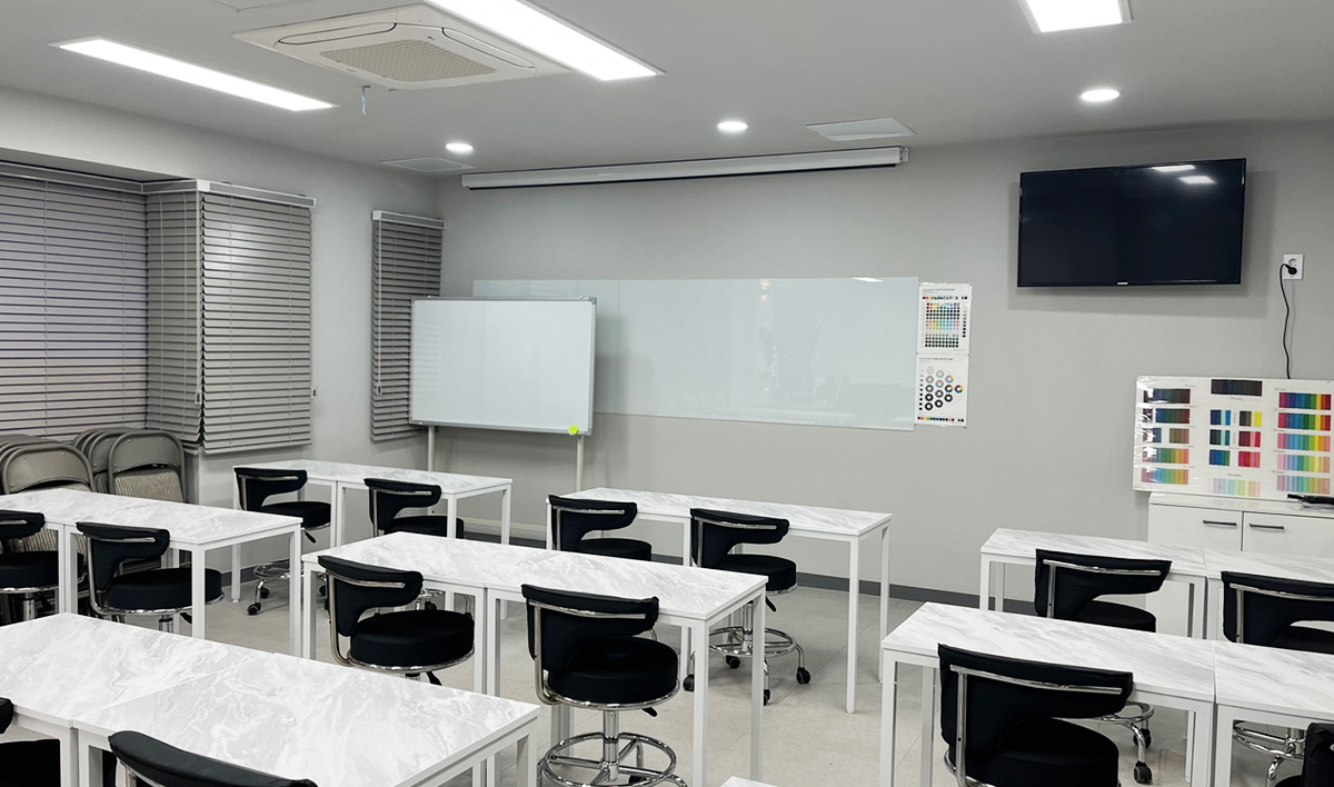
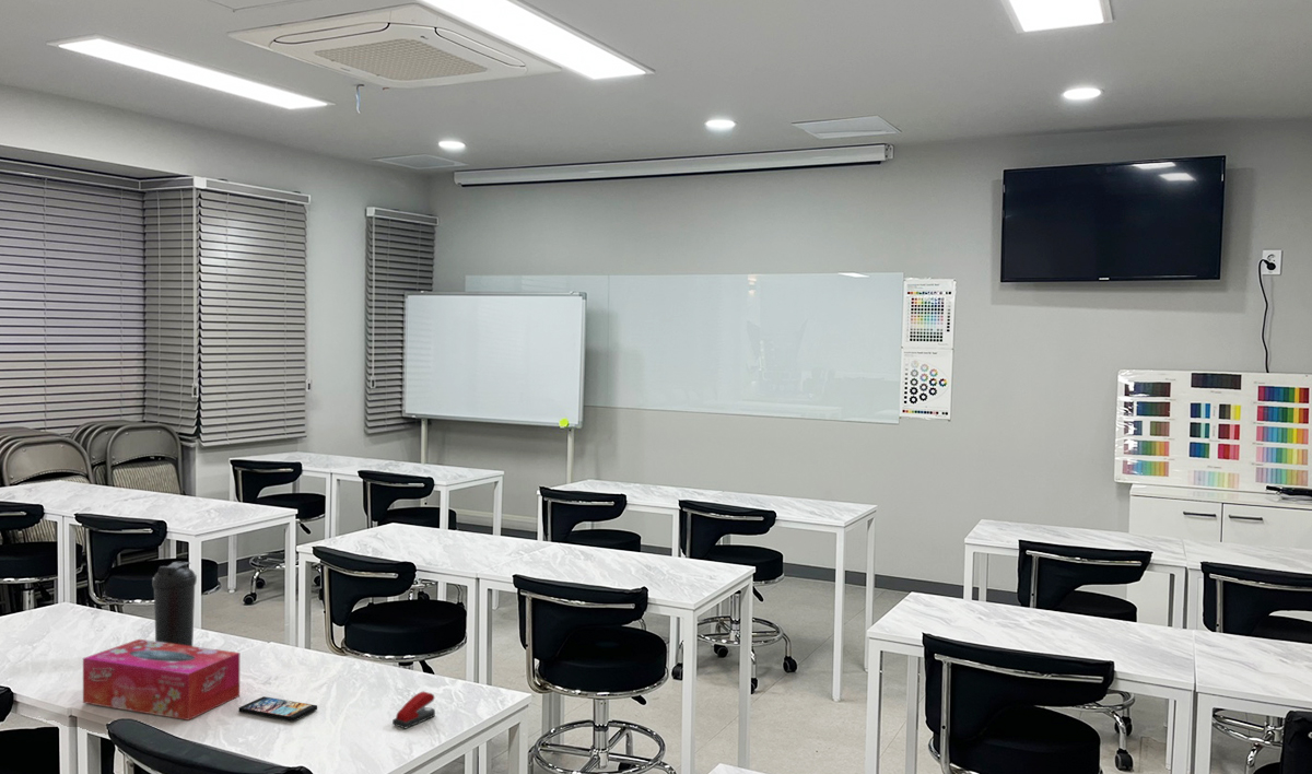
+ smartphone (278, 708)
+ stapler (415, 707)
+ water bottle (174, 608)
+ tissue box (162, 677)
